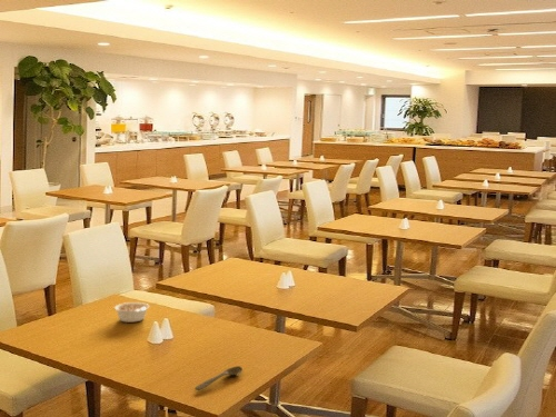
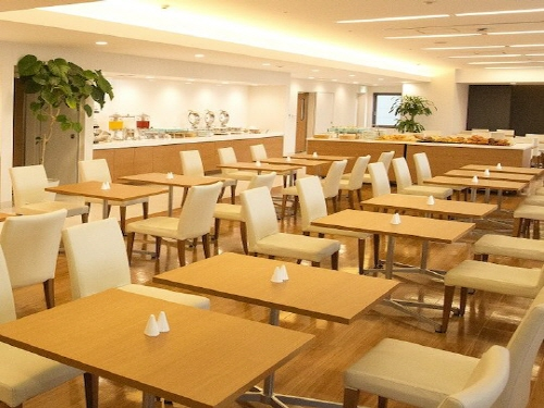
- legume (132, 311)
- spoon (218, 377)
